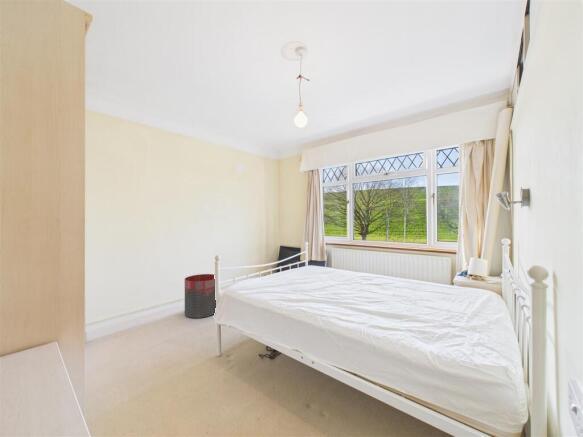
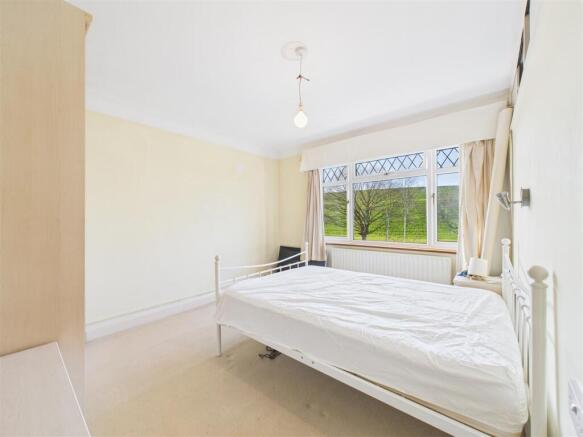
- trash can (201, 294)
